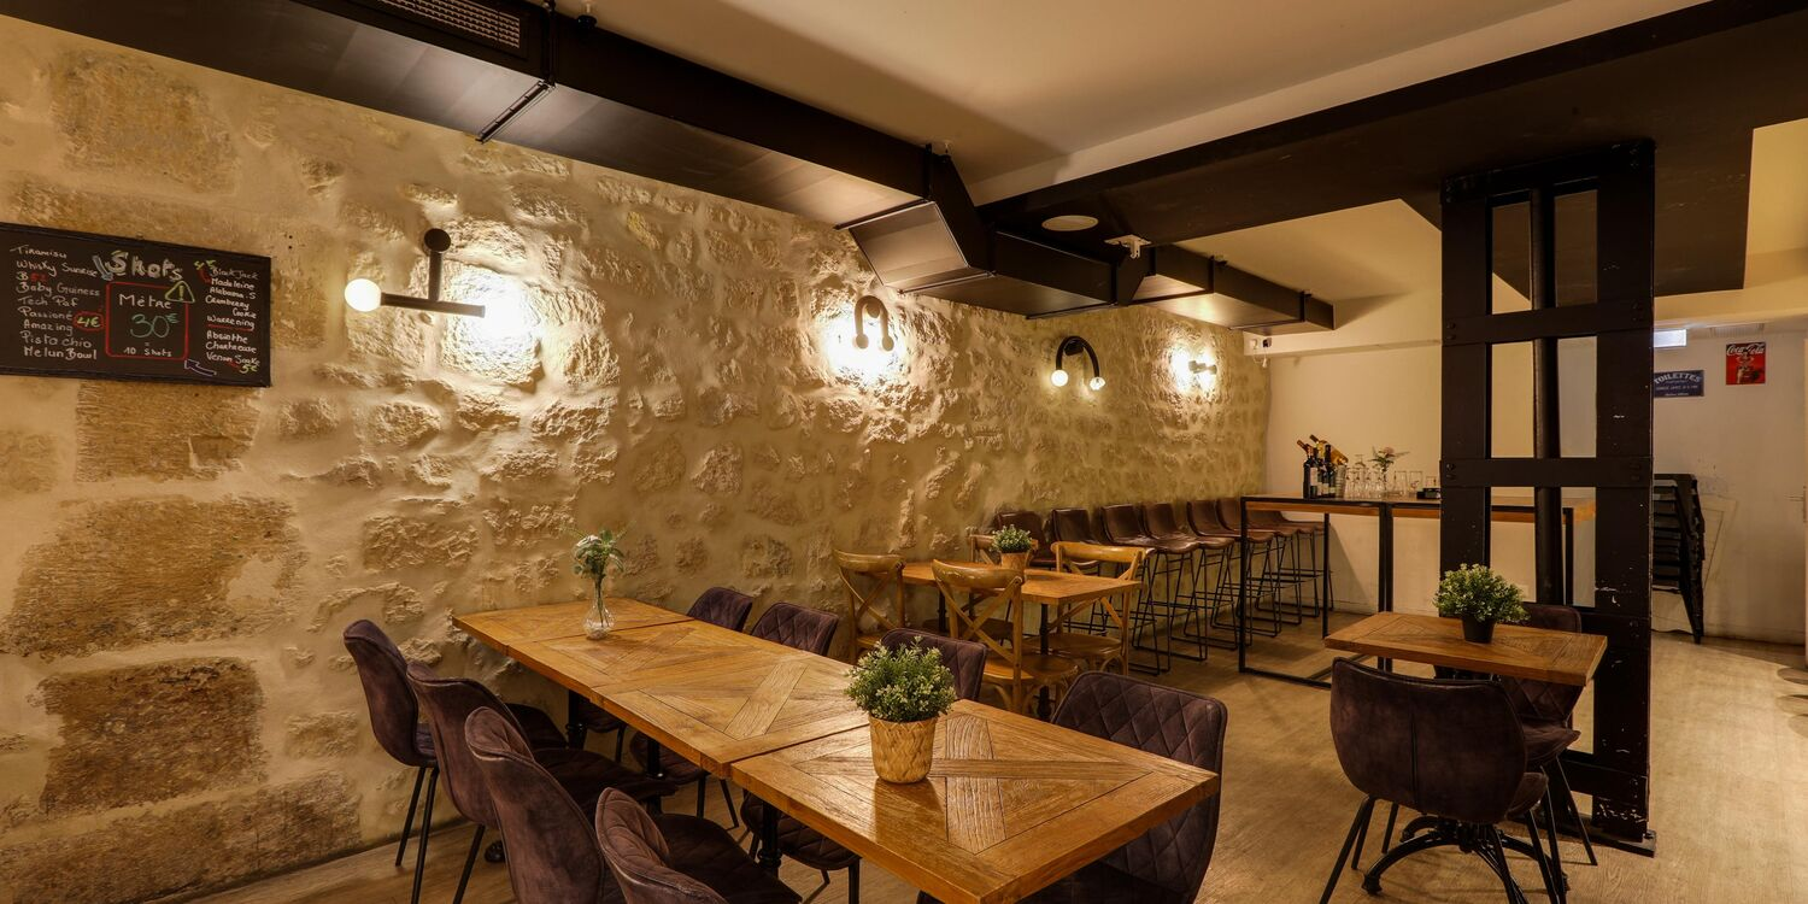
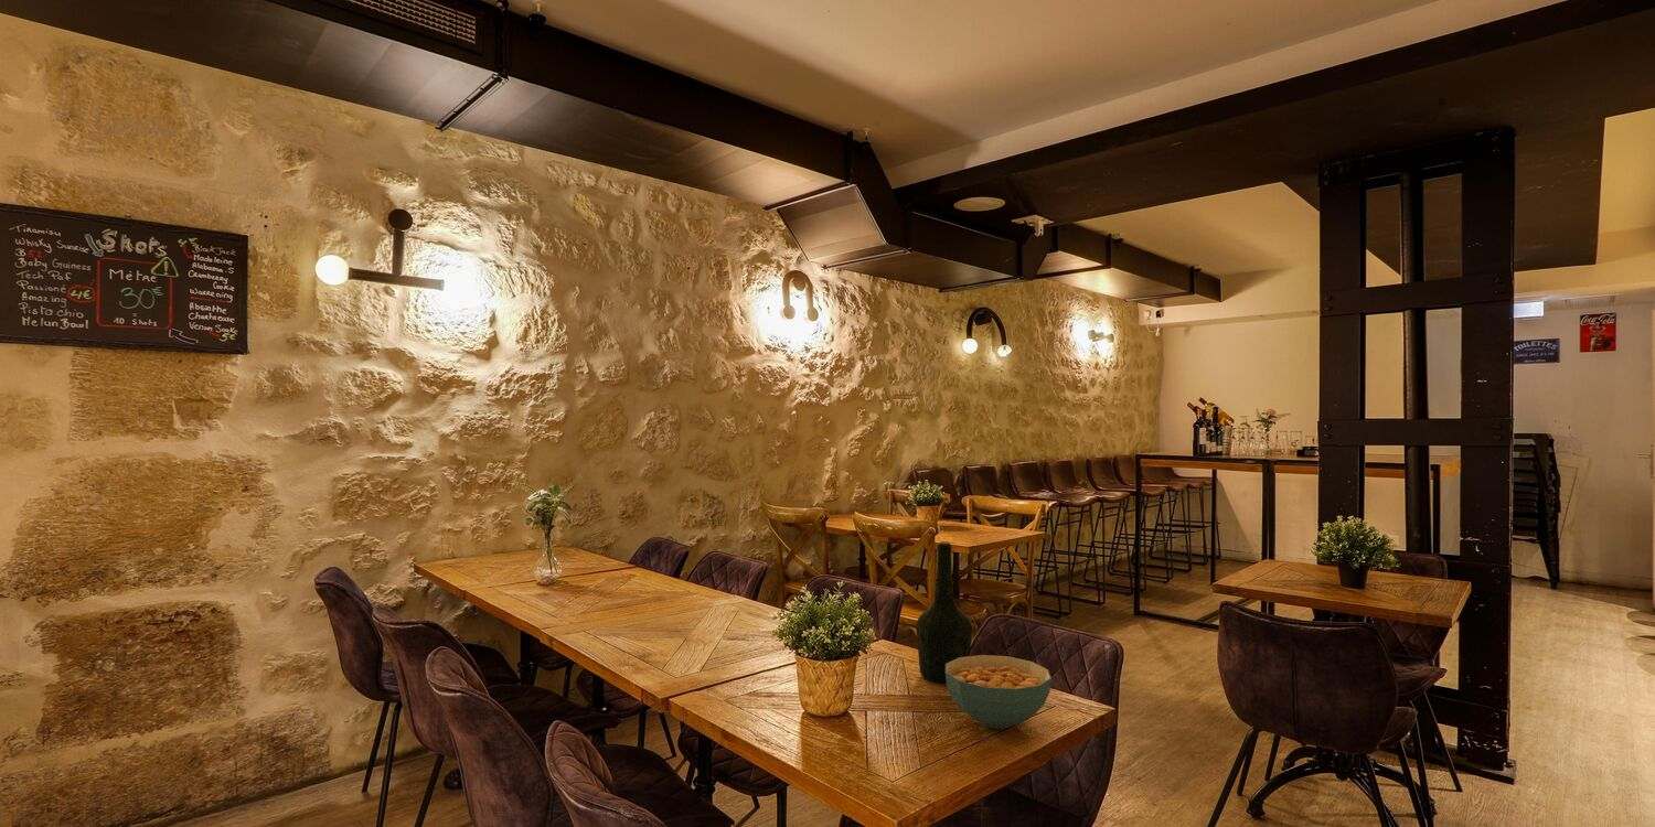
+ bottle (943, 609)
+ cereal bowl (996, 696)
